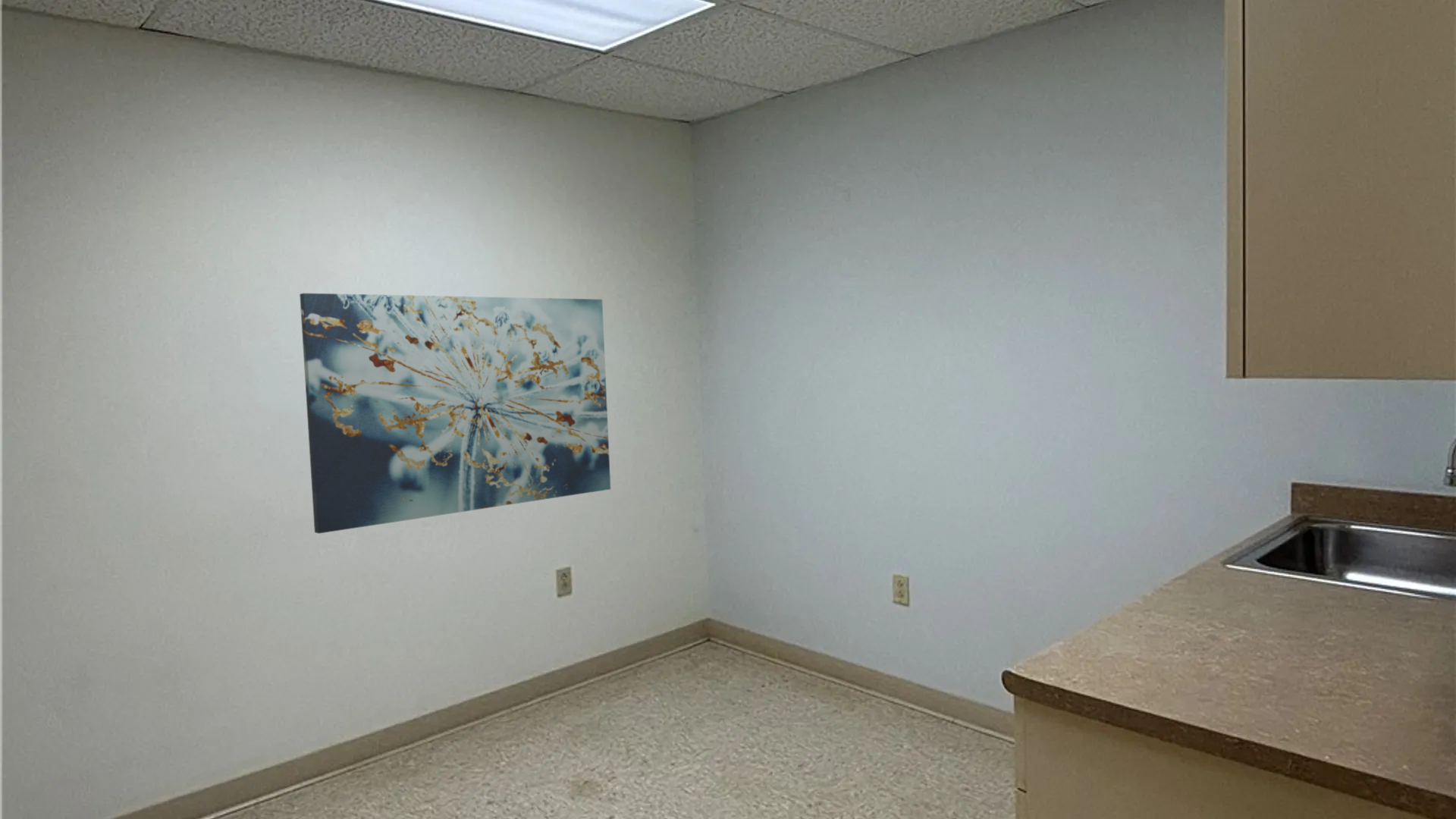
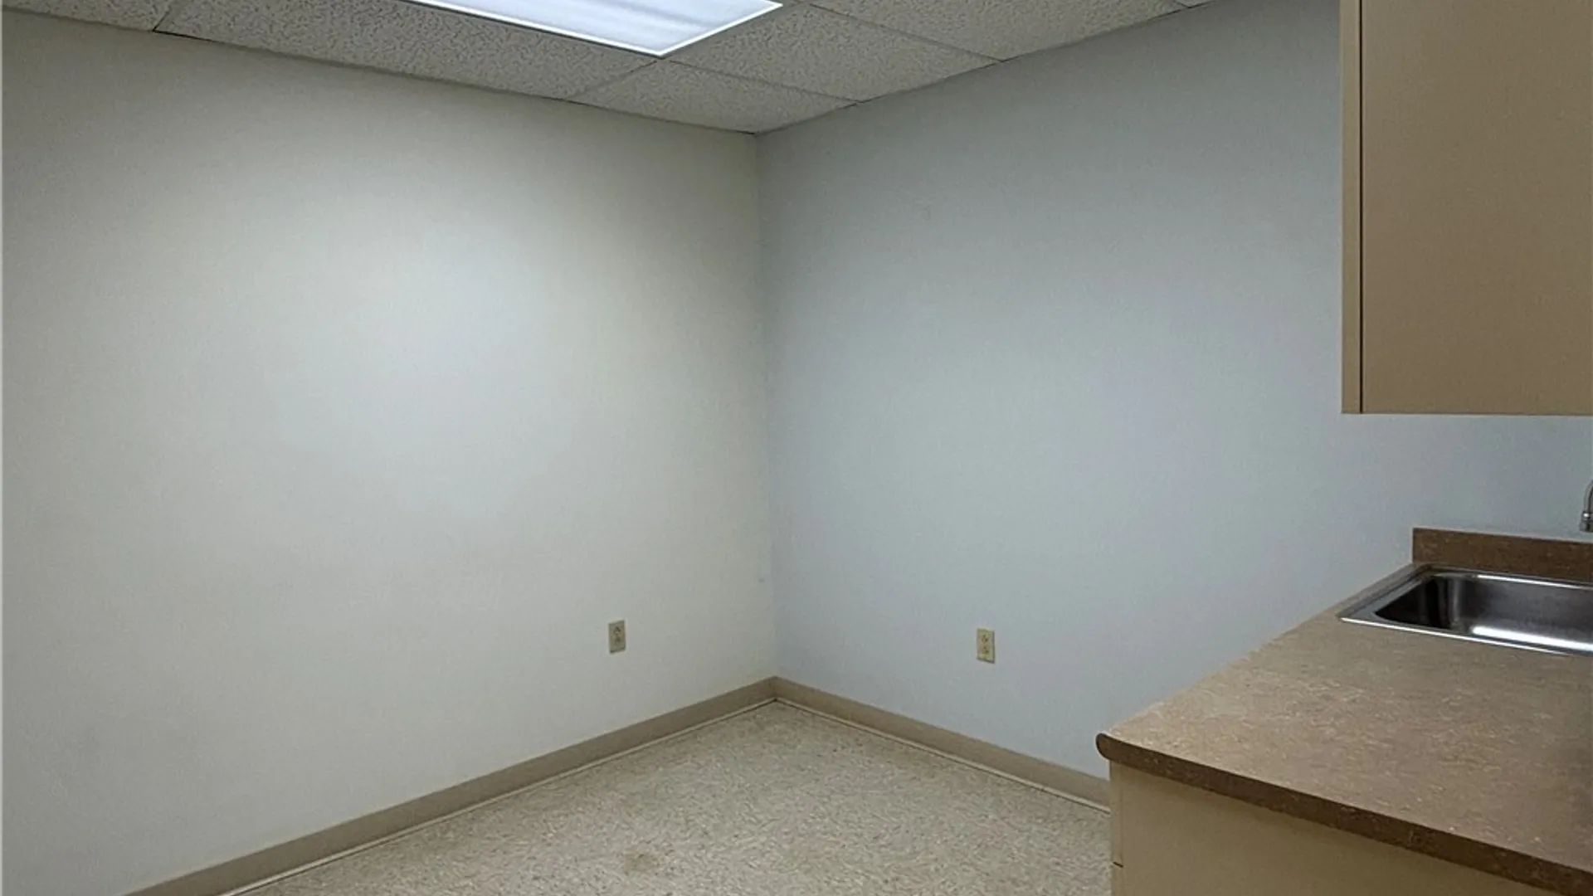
- wall art (473, 403)
